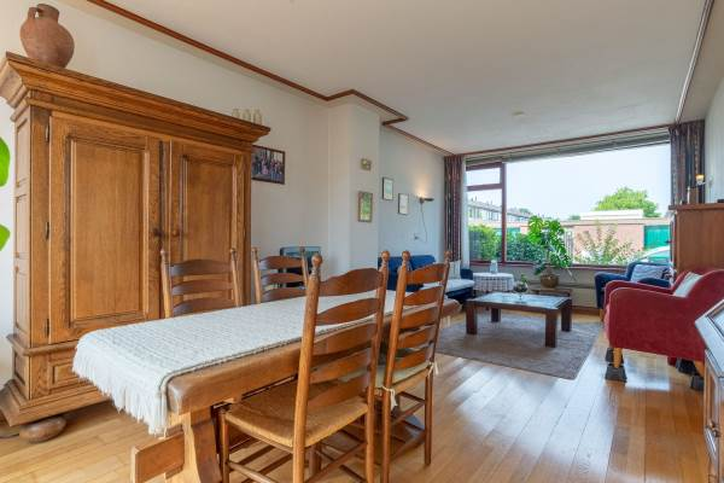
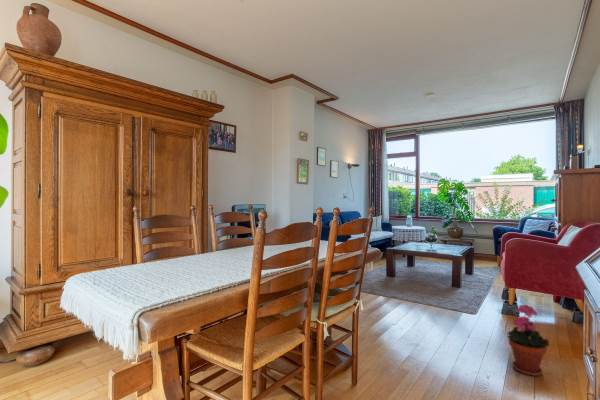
+ potted plant (525, 337)
